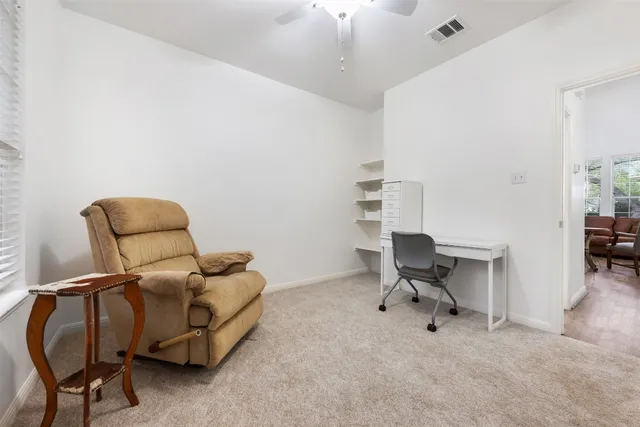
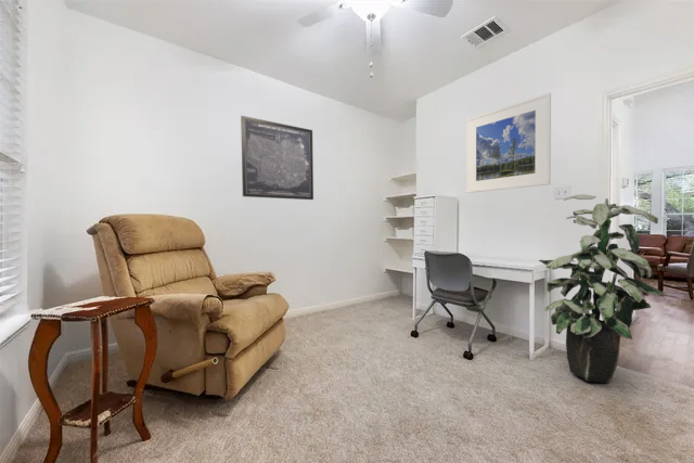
+ wall art (280, 160)
+ indoor plant (591, 285)
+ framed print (503, 149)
